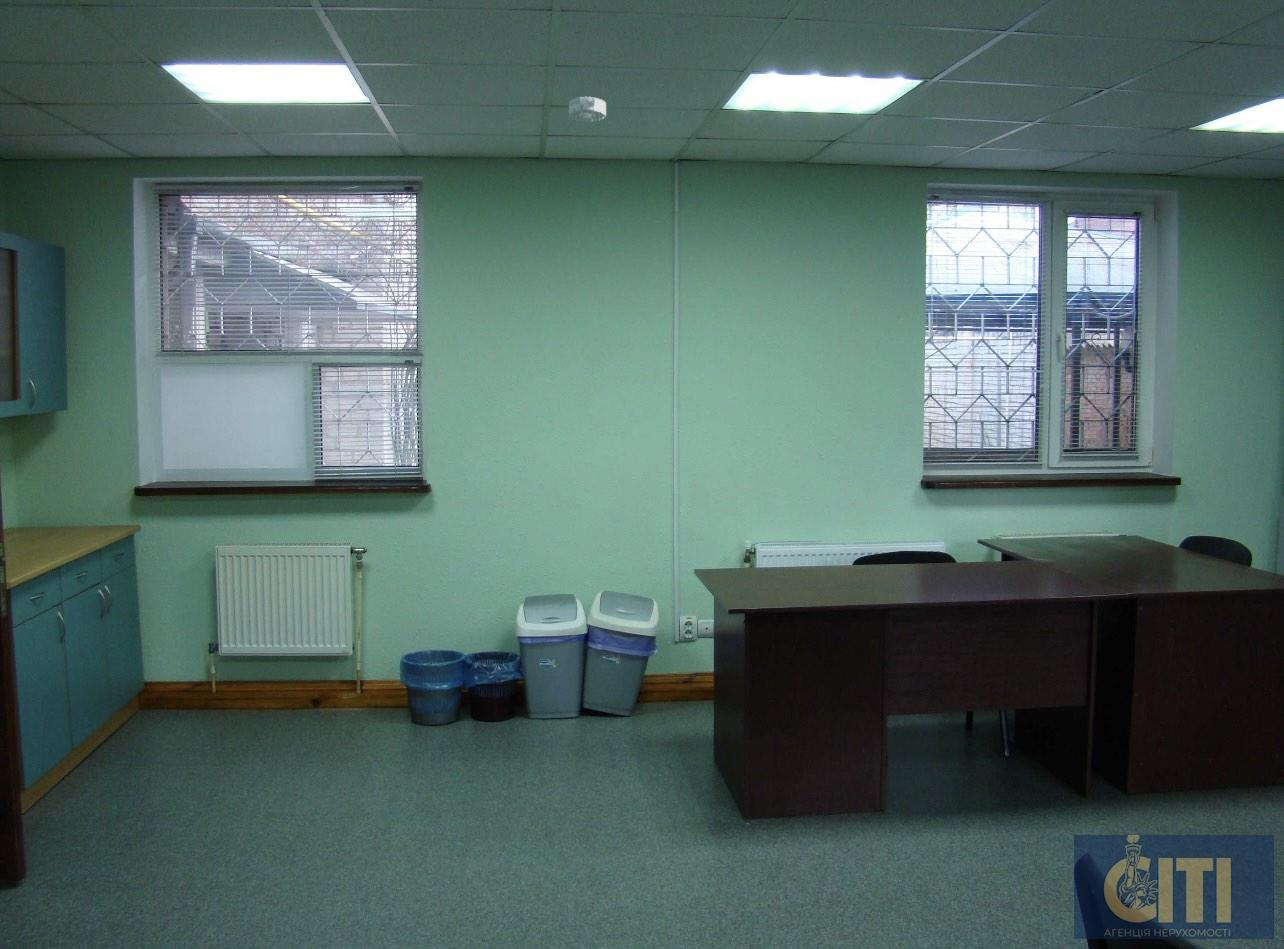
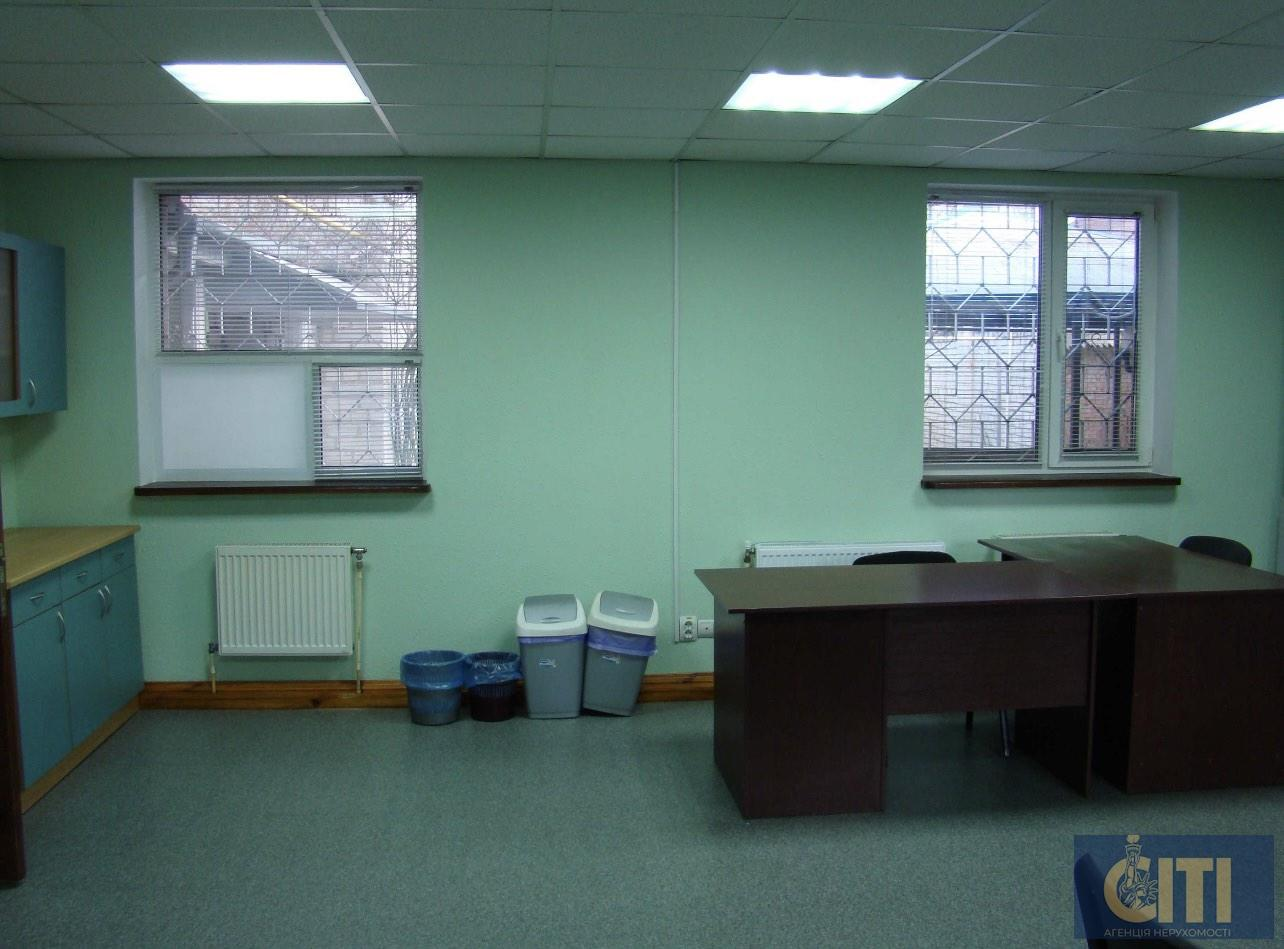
- smoke detector (587, 108)
